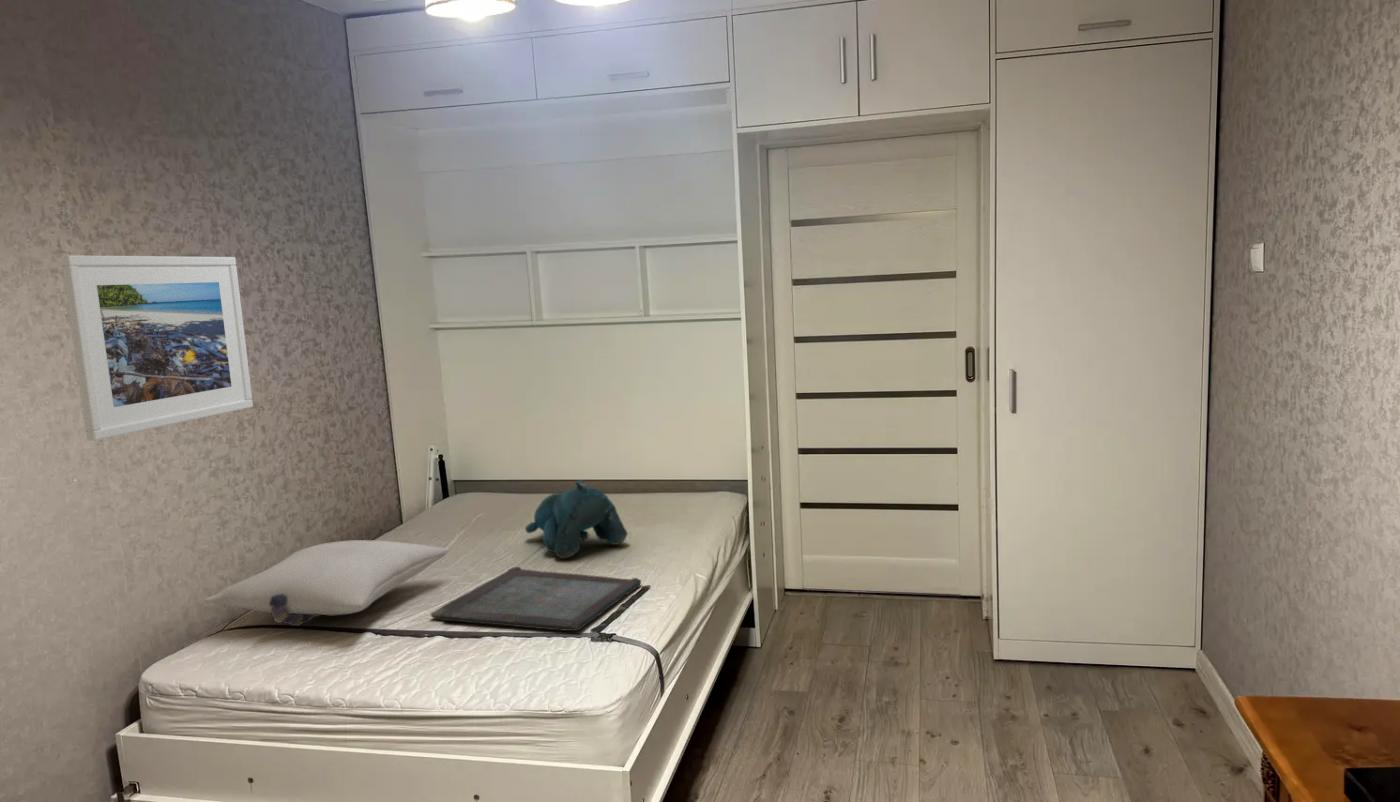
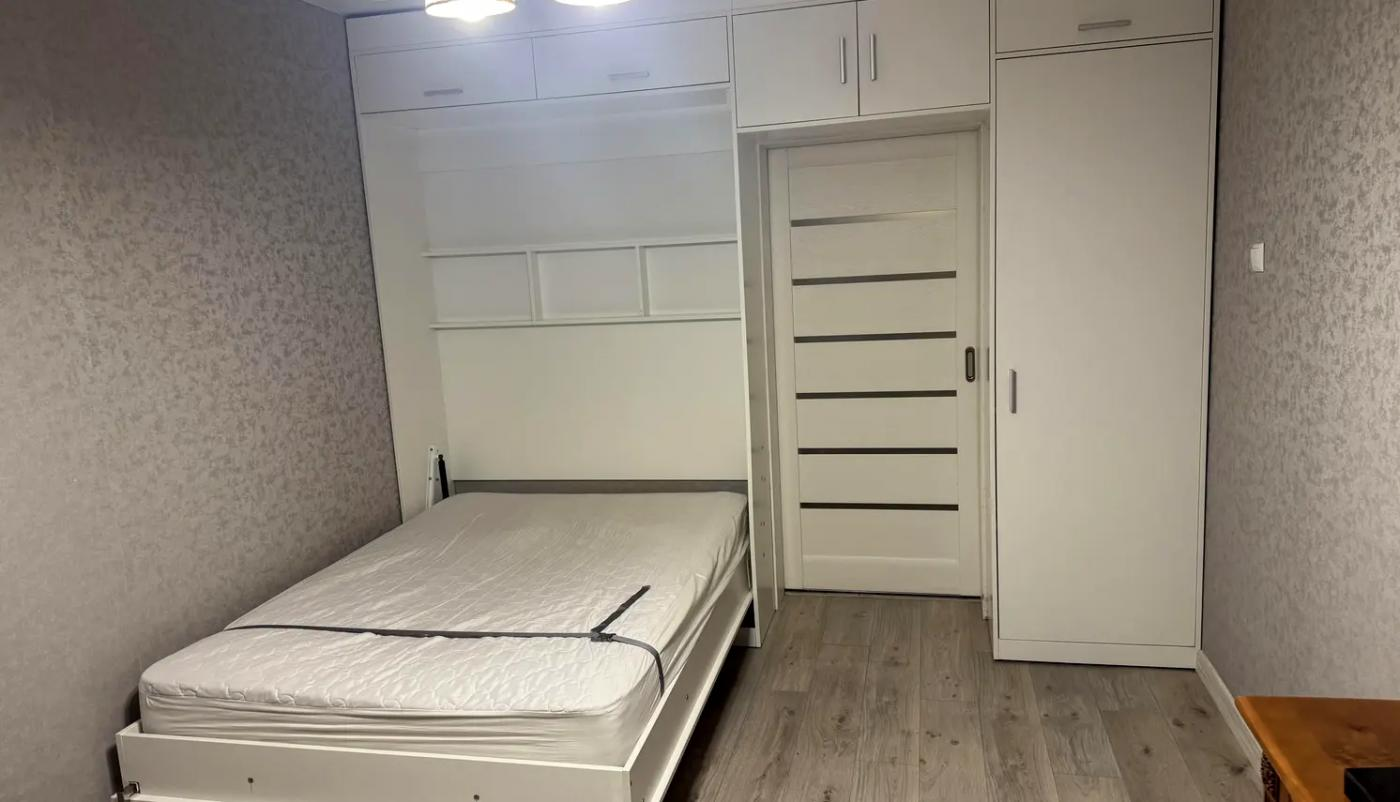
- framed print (168, 340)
- pillow (333, 579)
- serving tray (540, 597)
- teddy bear (574, 509)
